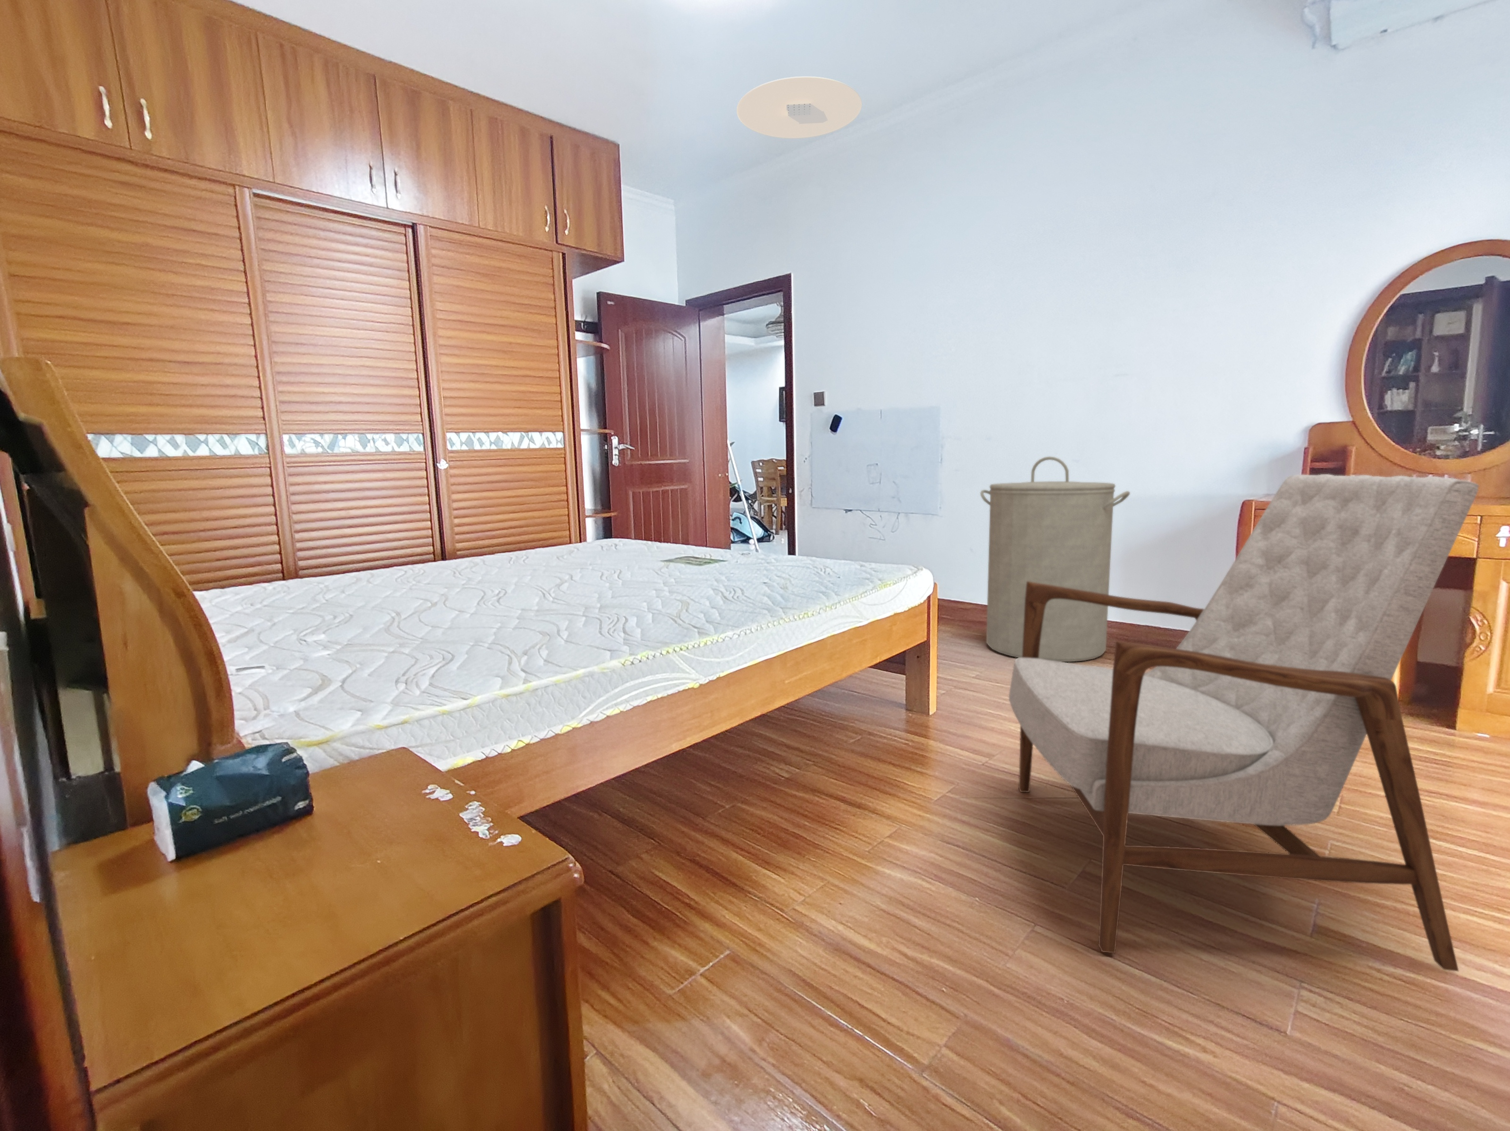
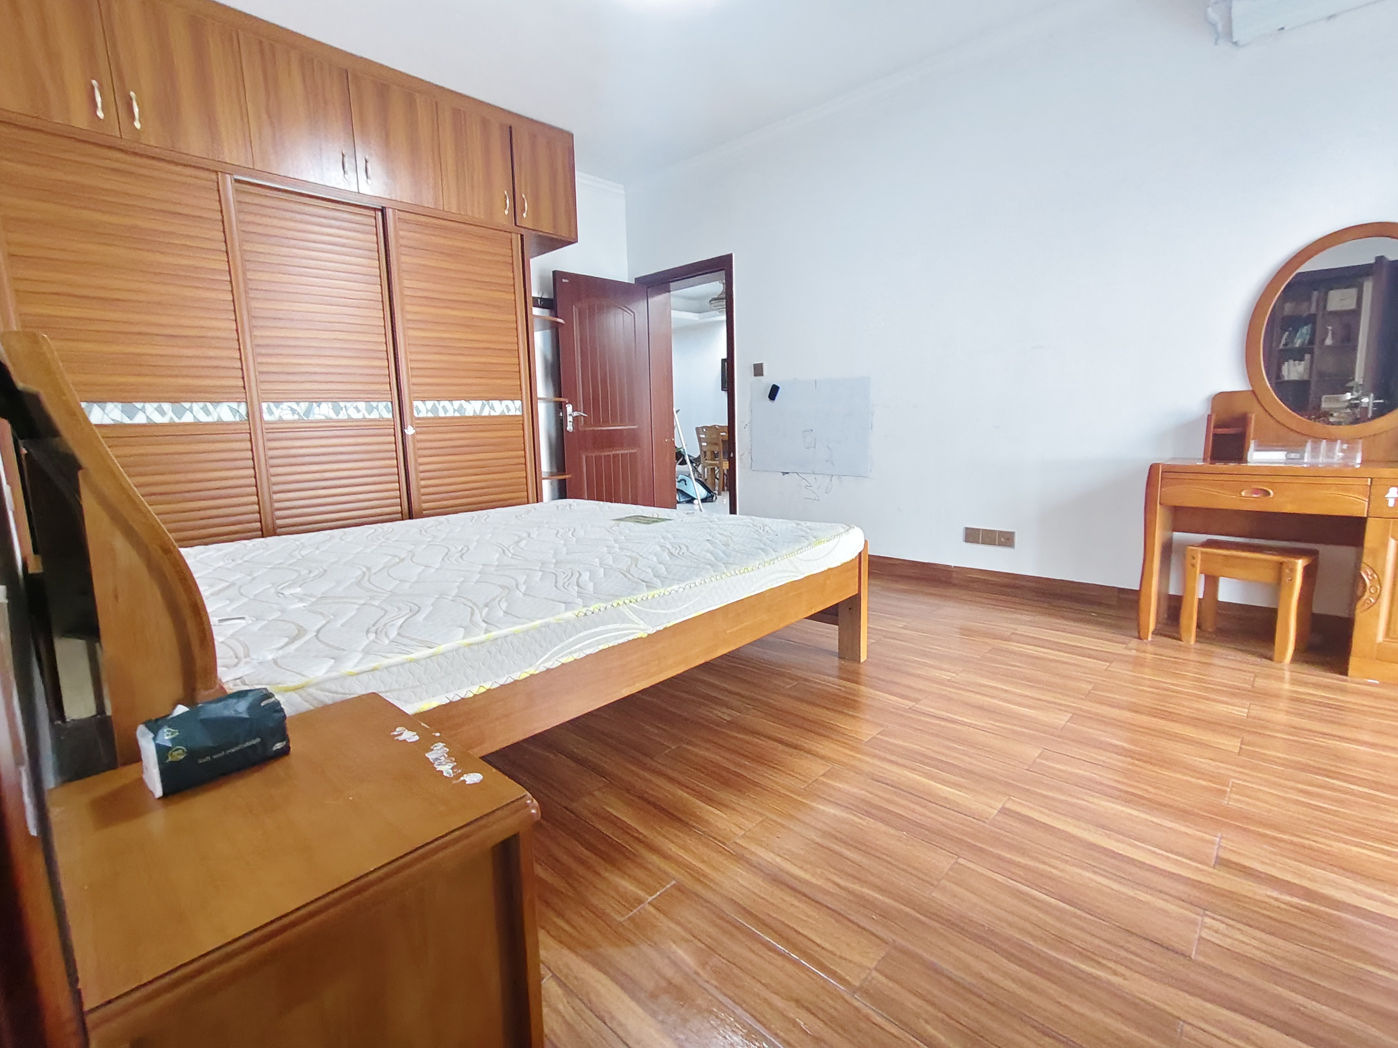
- laundry hamper (1047, 554)
- armchair (1198, 677)
- ceiling light (799, 103)
